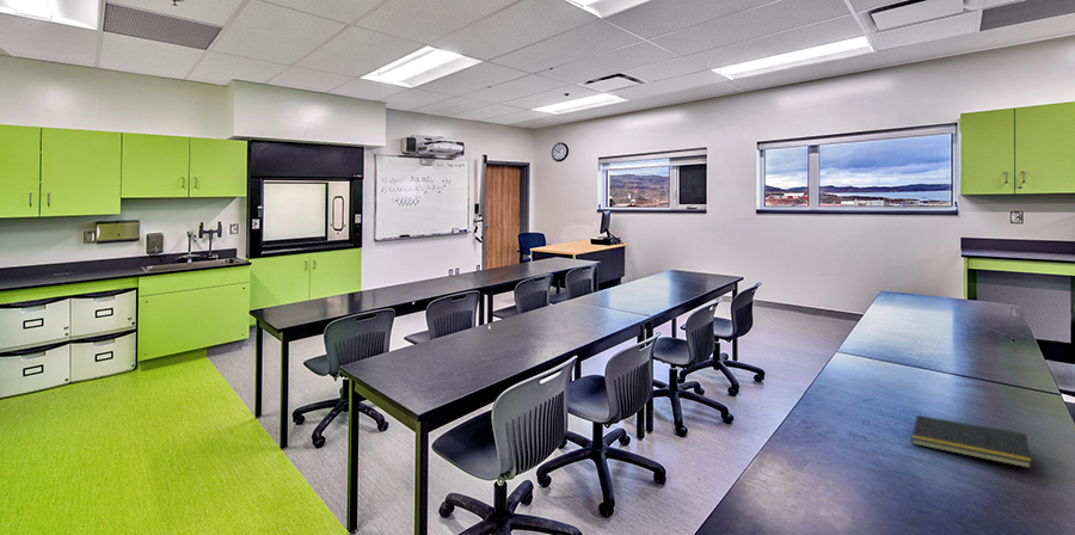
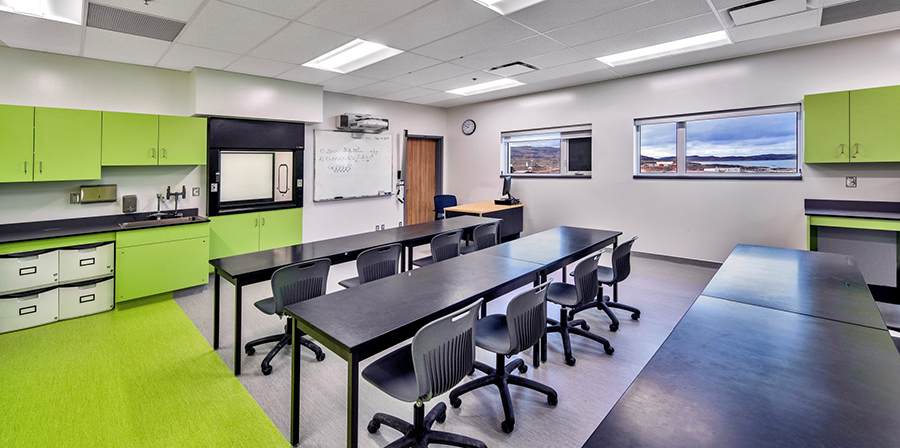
- notepad (968, 438)
